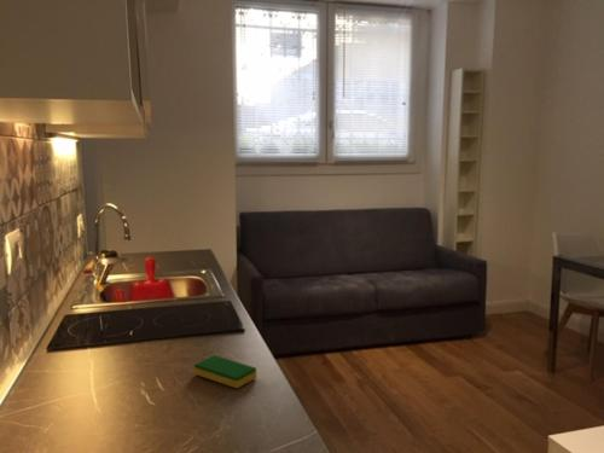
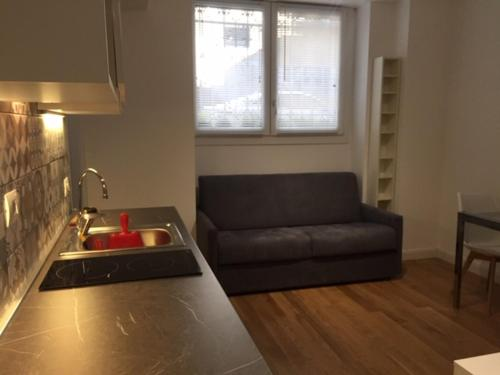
- dish sponge (225, 371)
